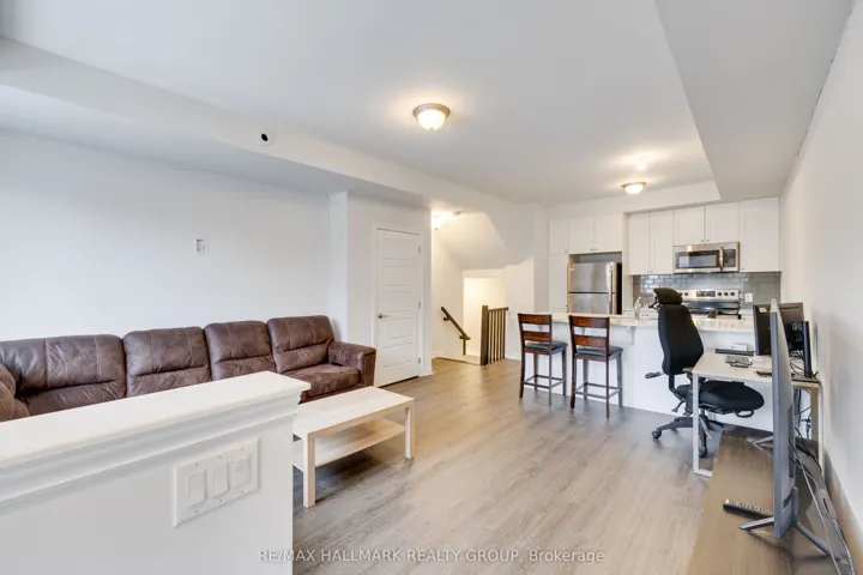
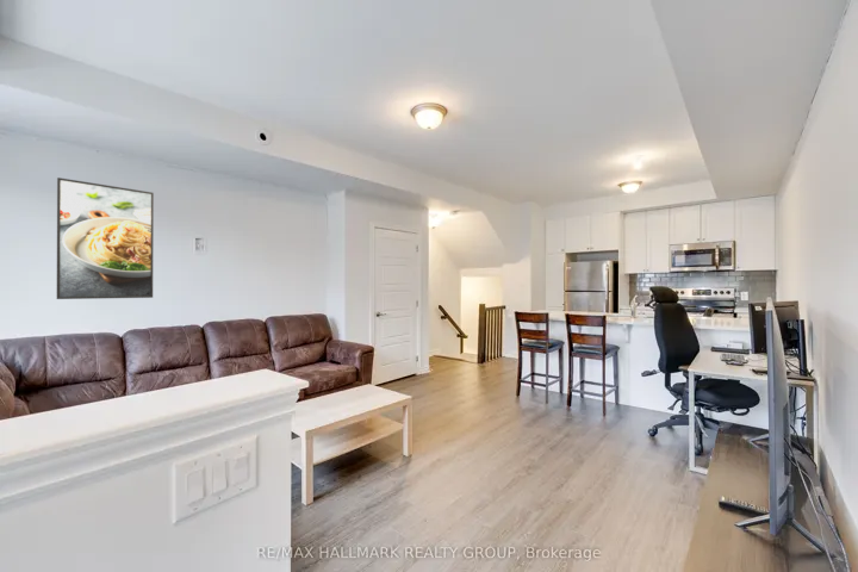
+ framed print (108, 242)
